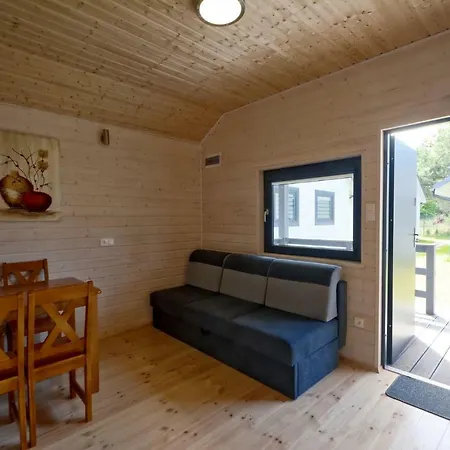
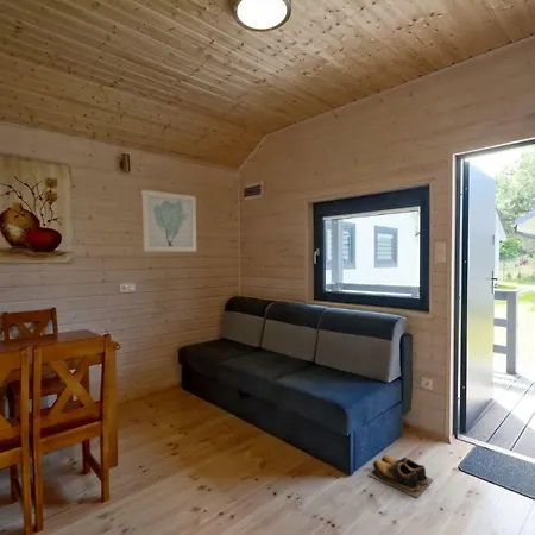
+ shoes (399, 468)
+ wall art (170, 222)
